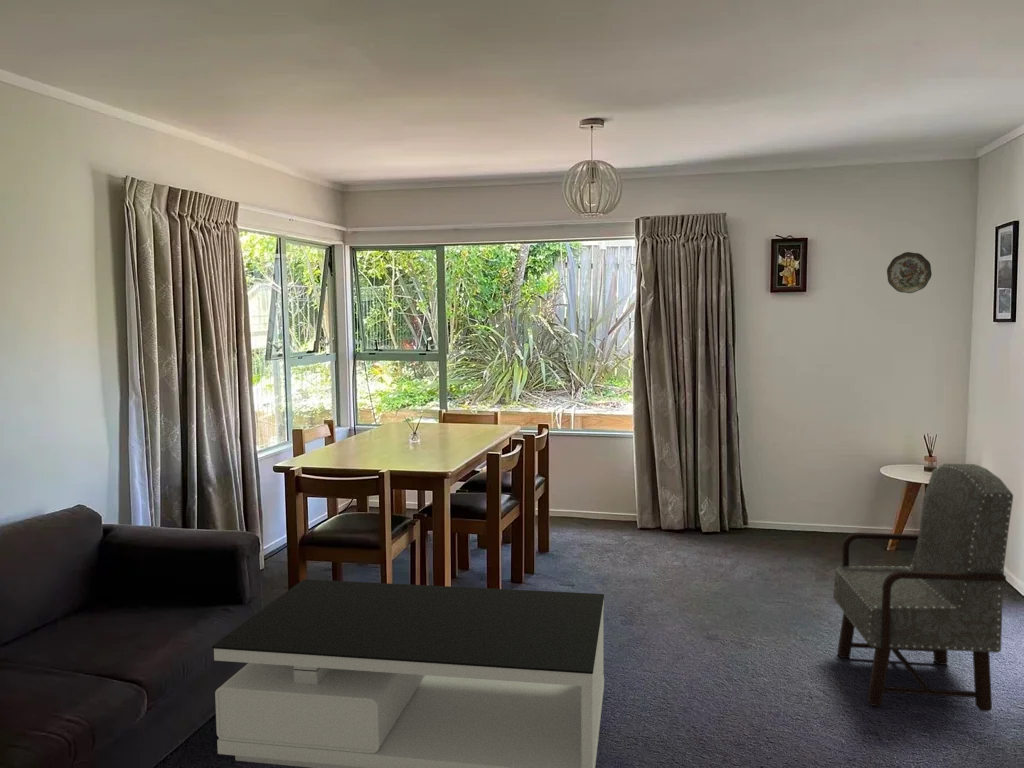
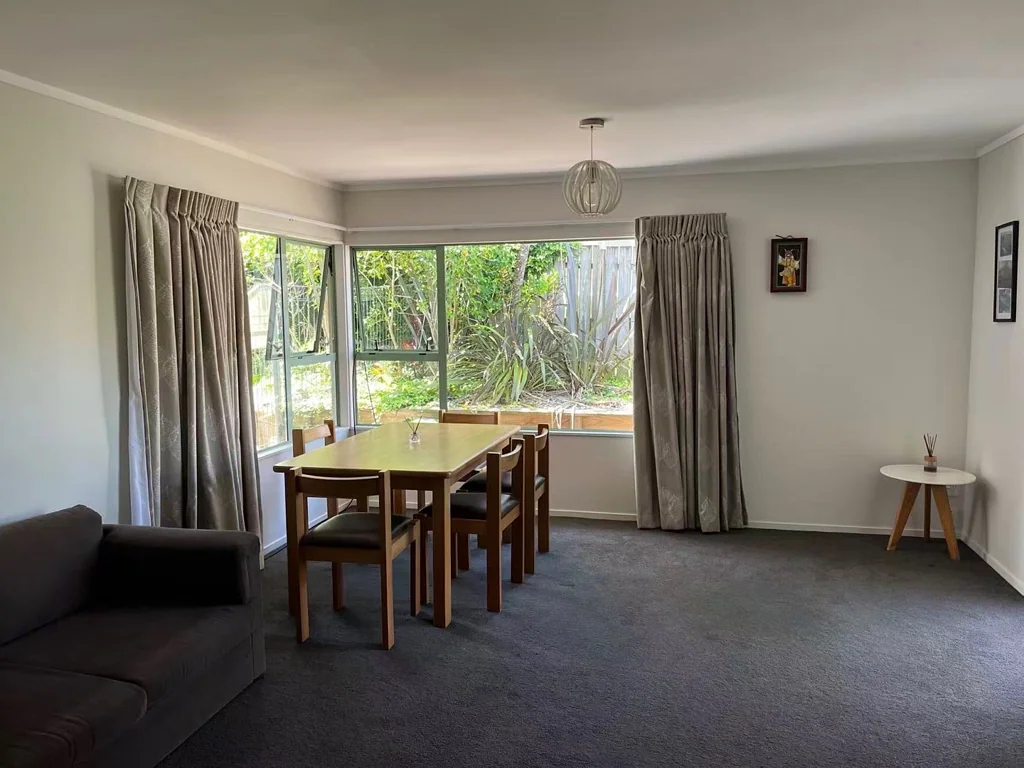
- coffee table (425, 673)
- decorative plate (908, 272)
- armchair (914, 575)
